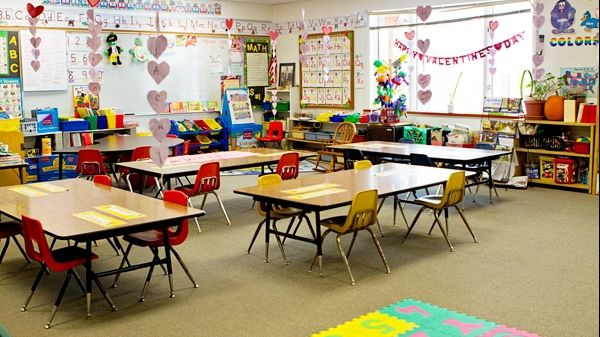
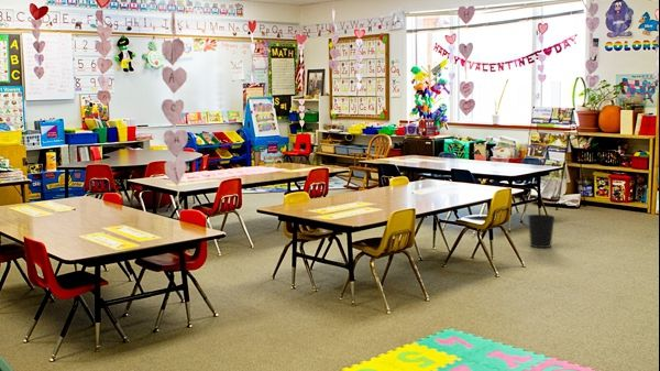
+ wastebasket (540, 230)
